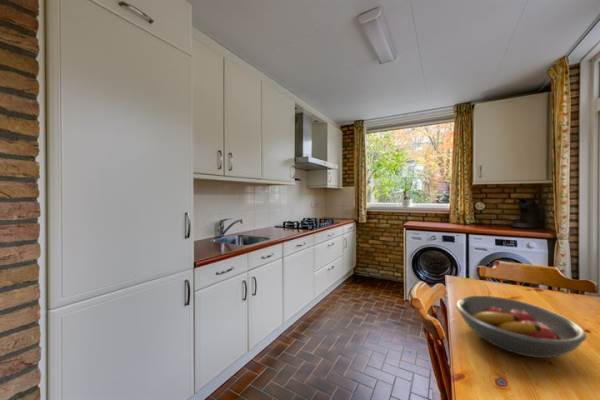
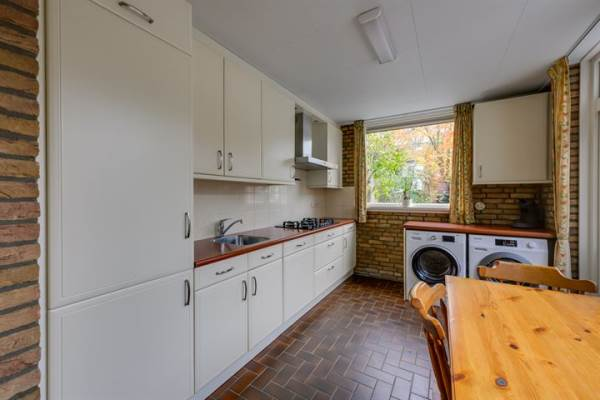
- fruit bowl (512, 324)
